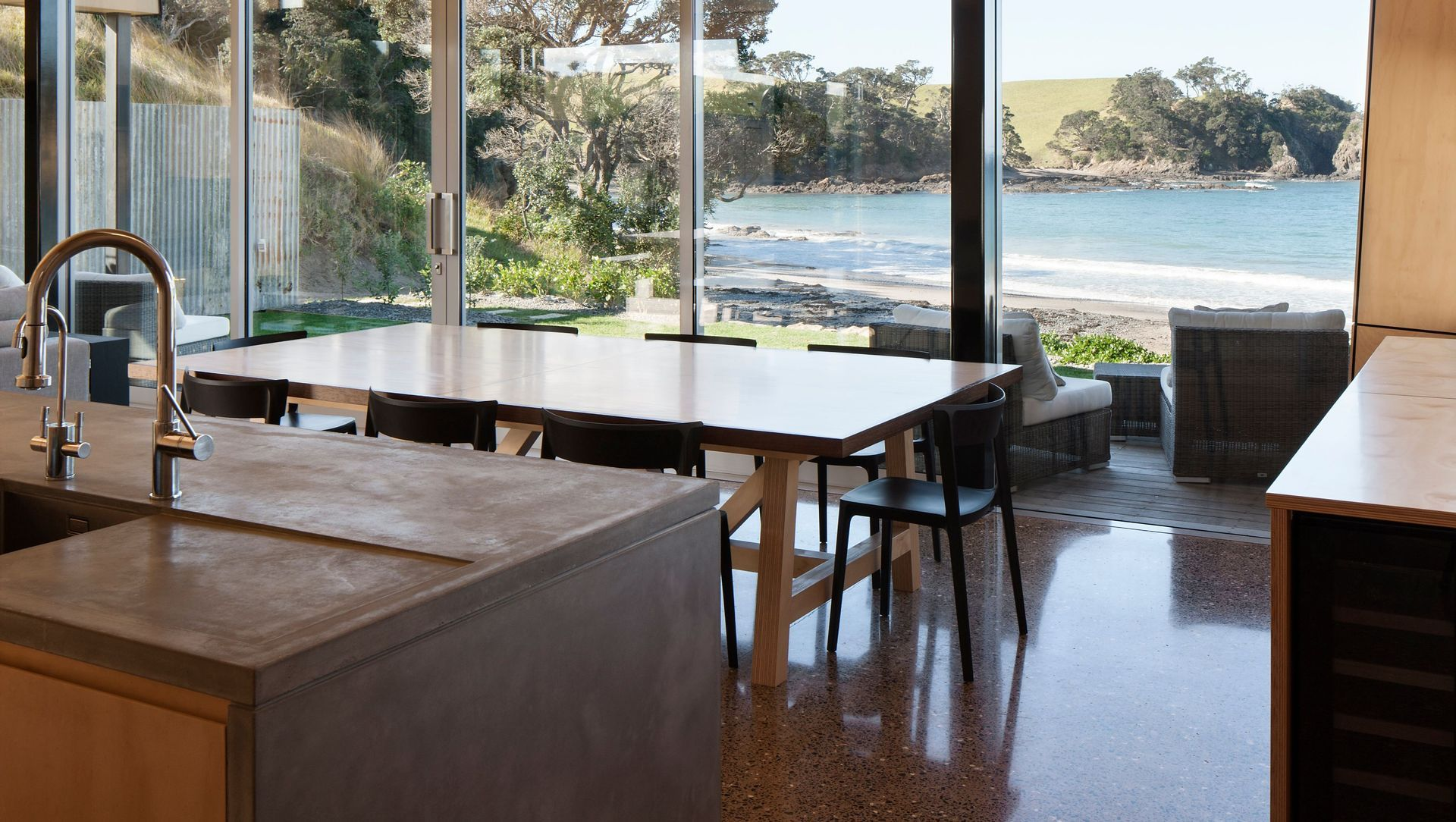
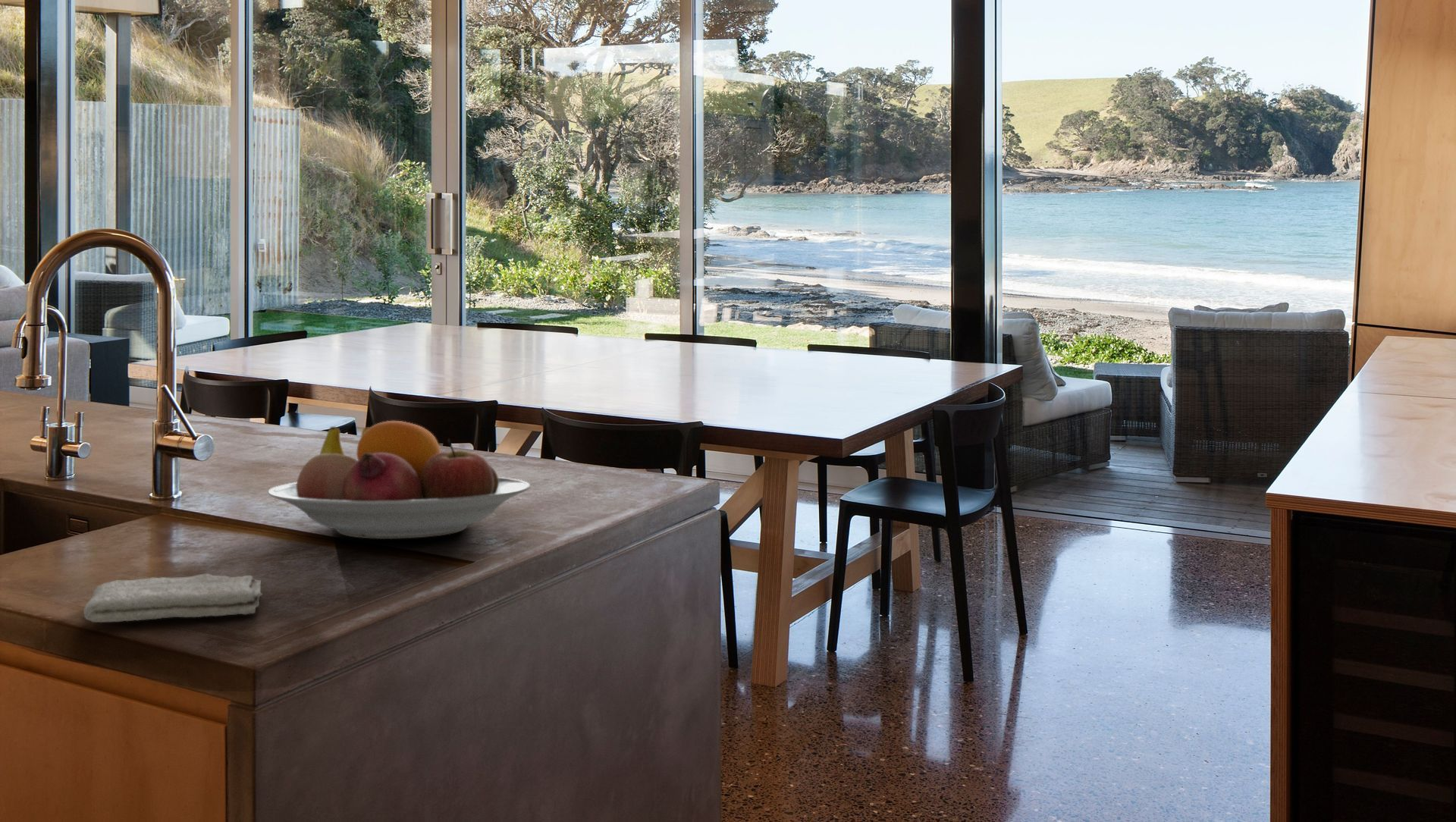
+ fruit bowl (402, 476)
+ washcloth (177, 596)
